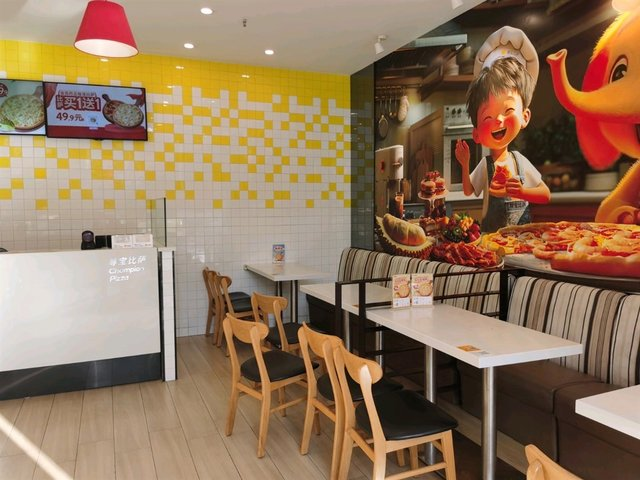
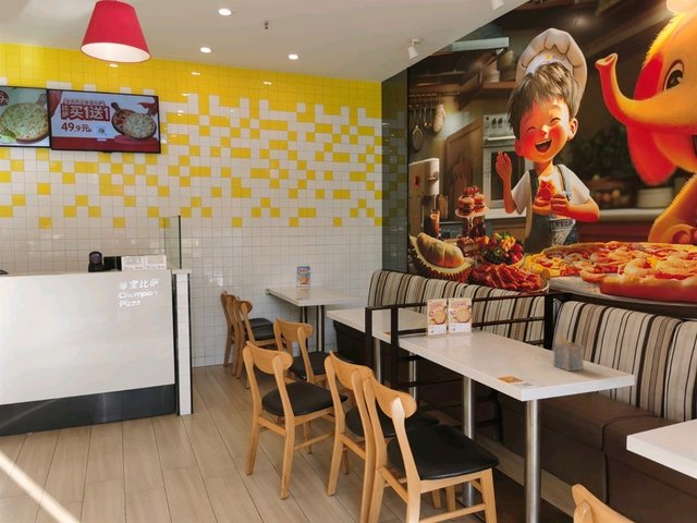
+ napkin holder (567, 351)
